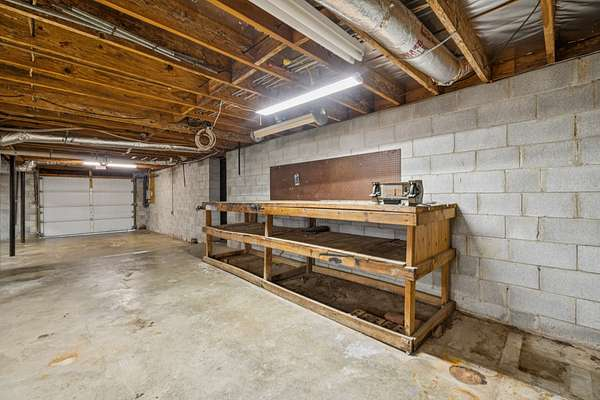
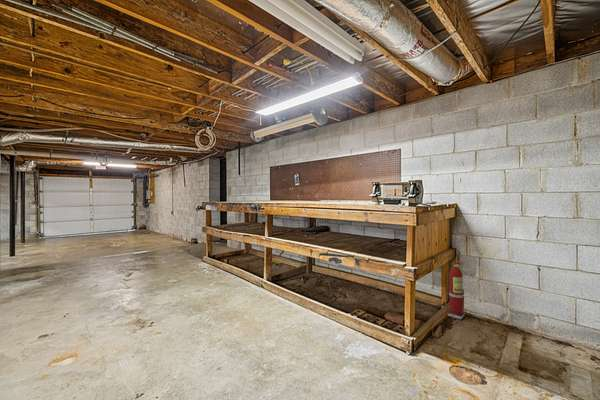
+ fire extinguisher (456, 289)
